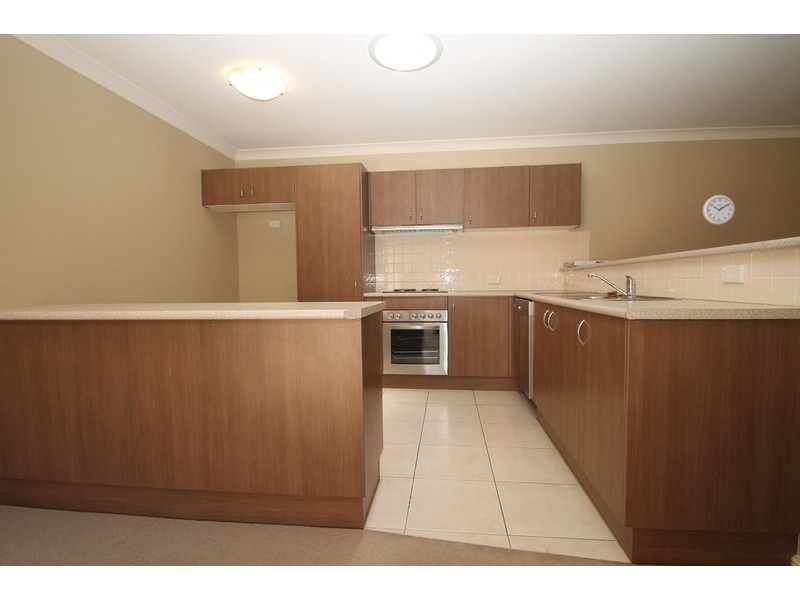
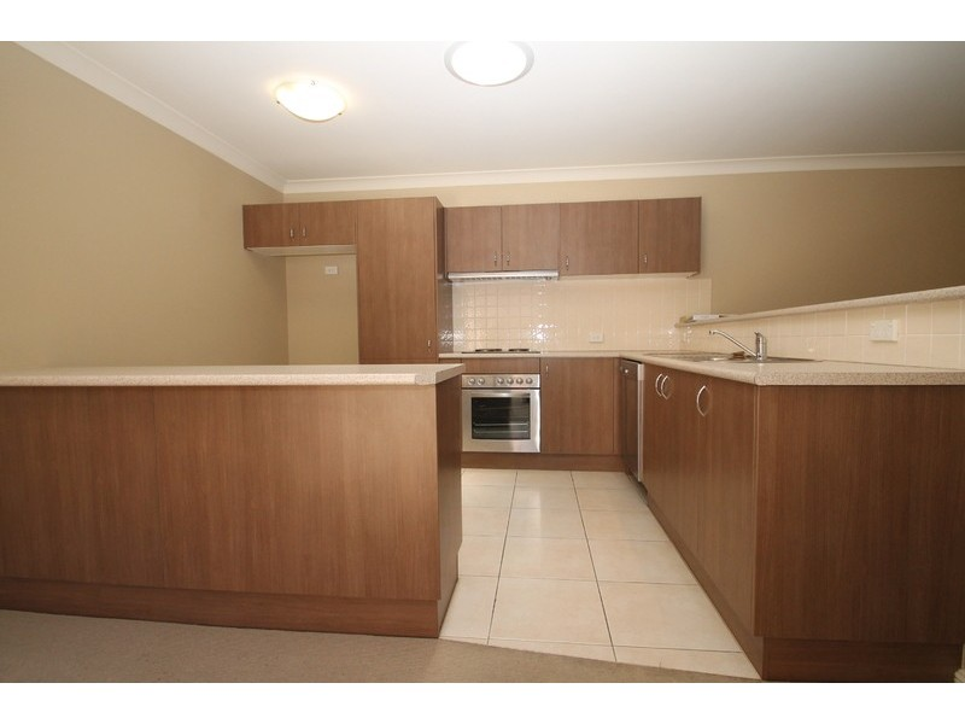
- wall clock (719, 209)
